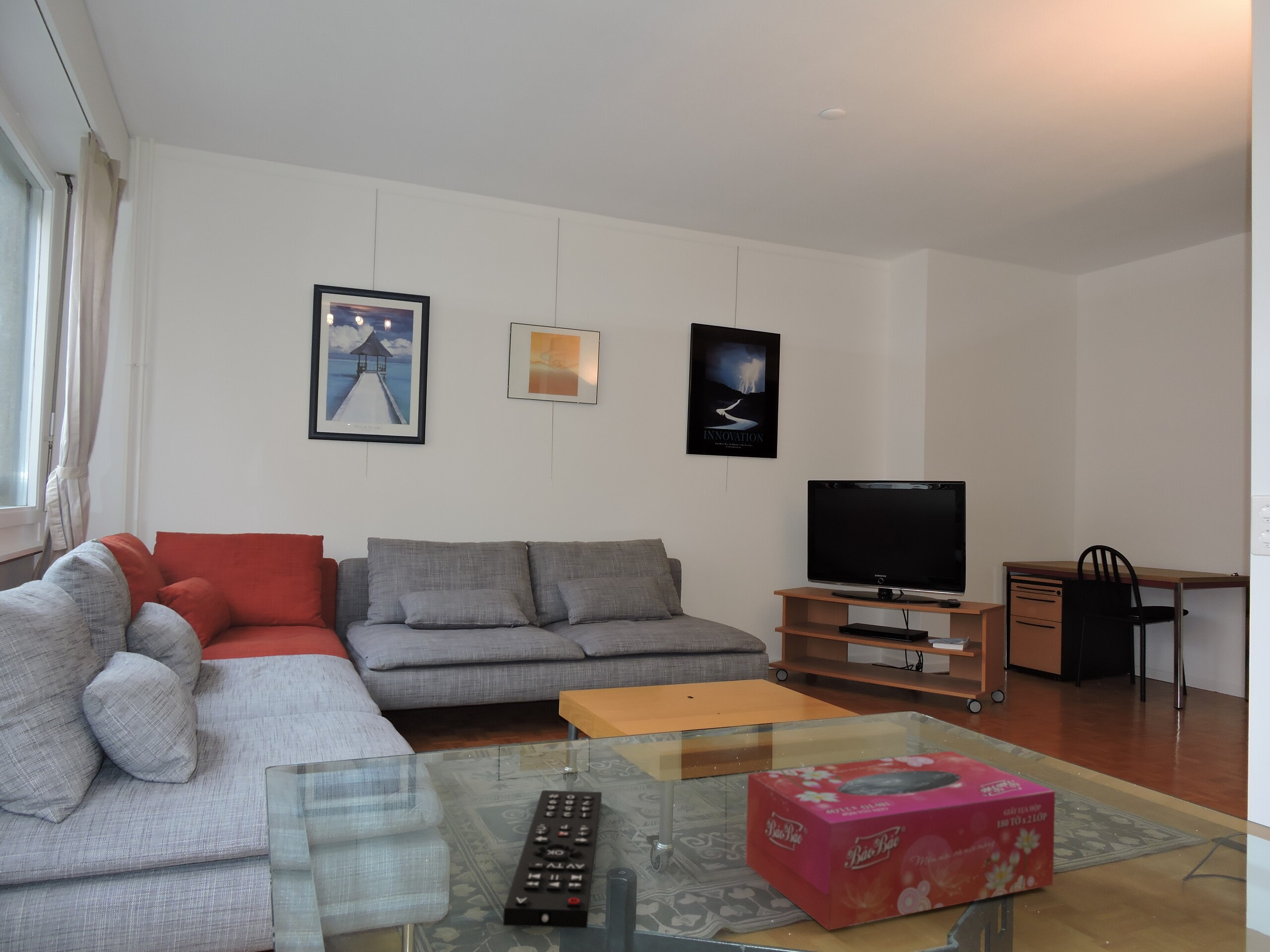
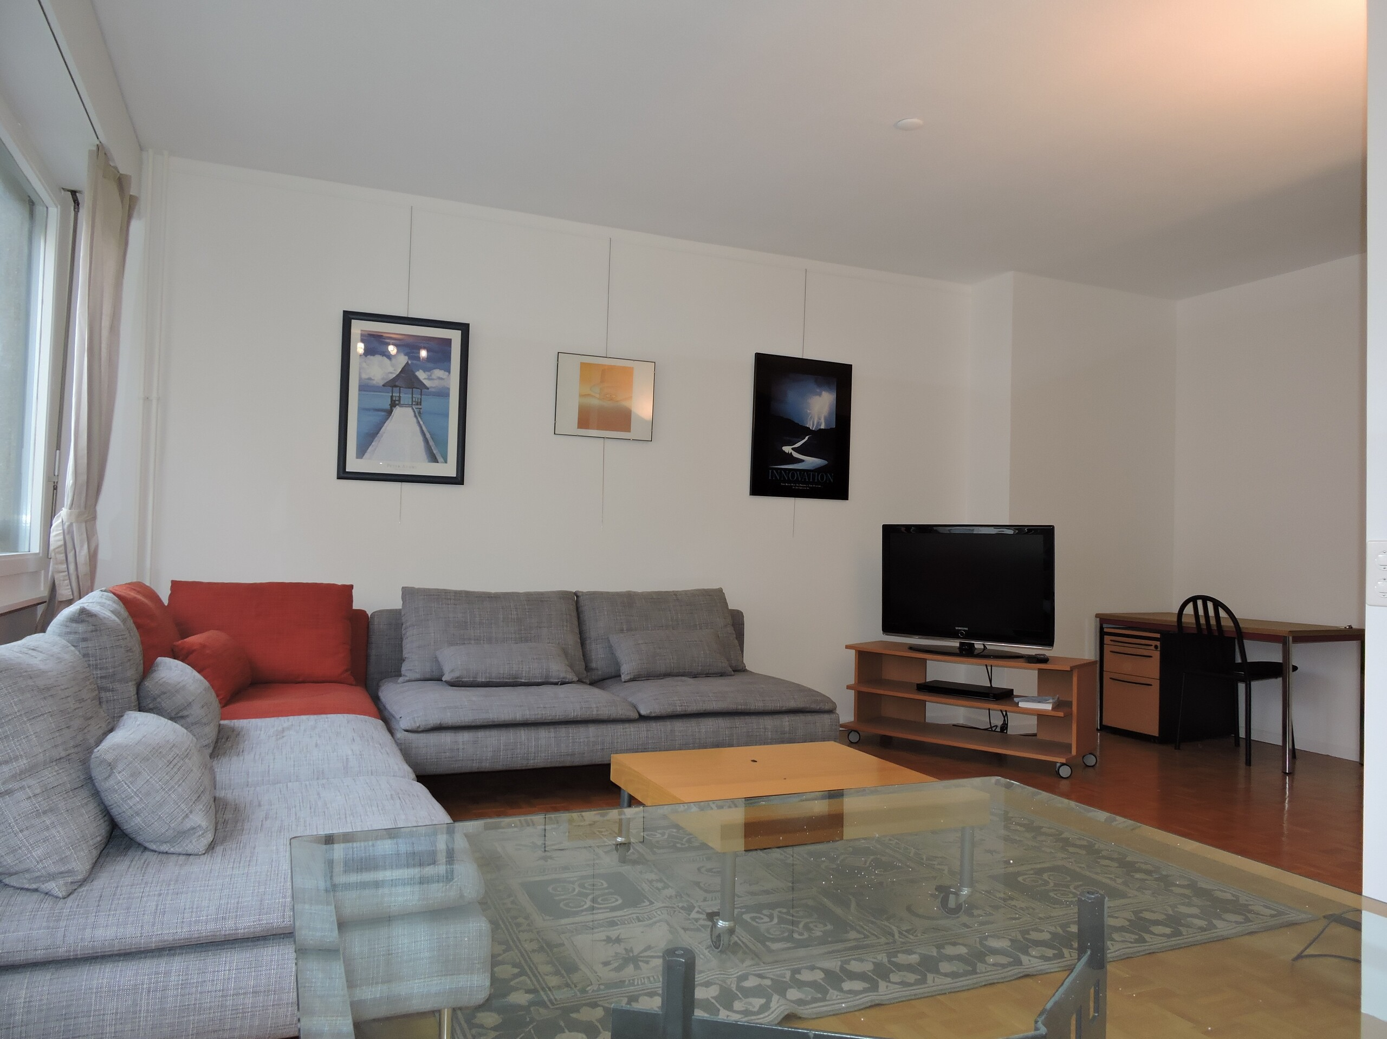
- remote control (561, 846)
- tissue box (898, 829)
